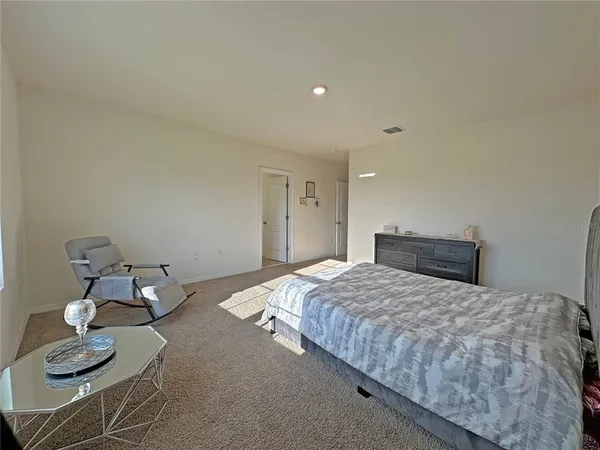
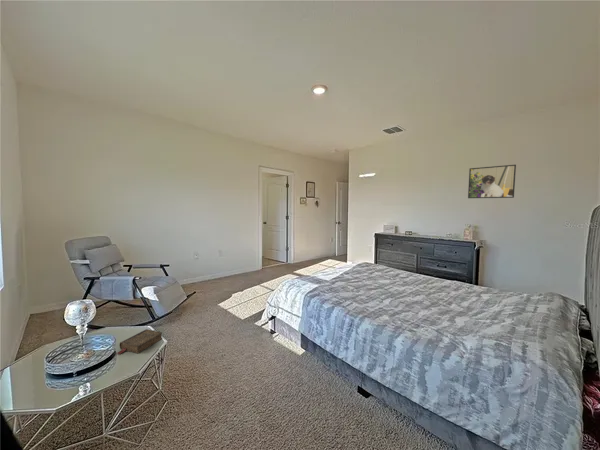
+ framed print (490, 182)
+ book (138, 342)
